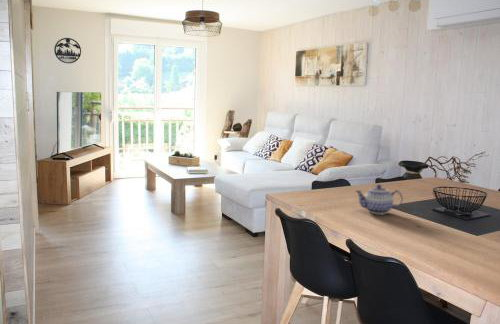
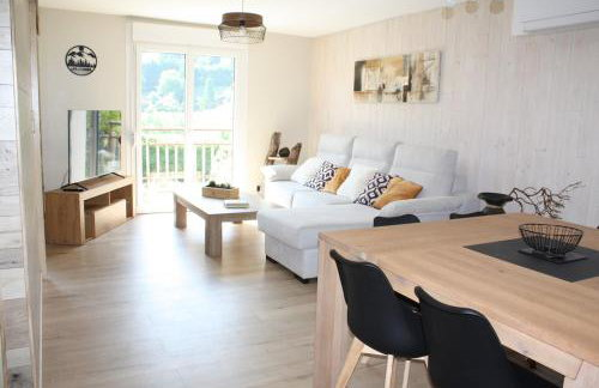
- teapot (378, 198)
